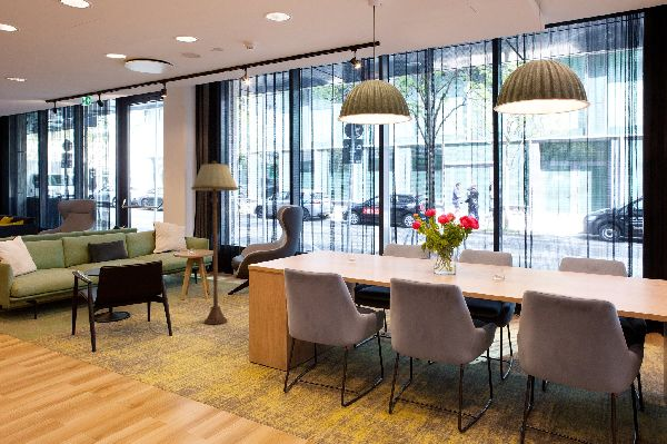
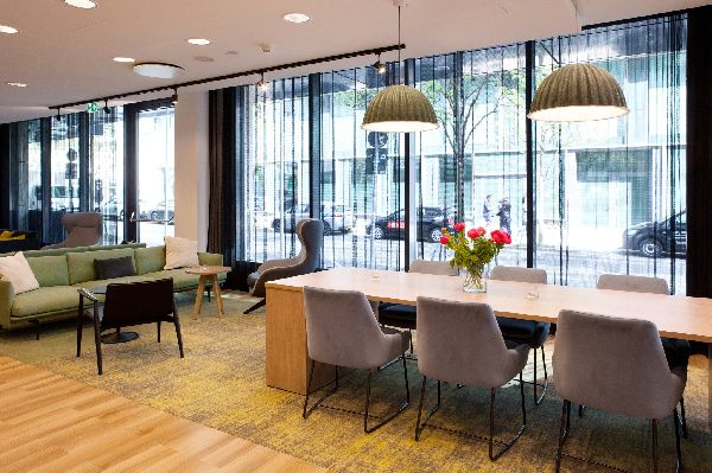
- floor lamp (215, 240)
